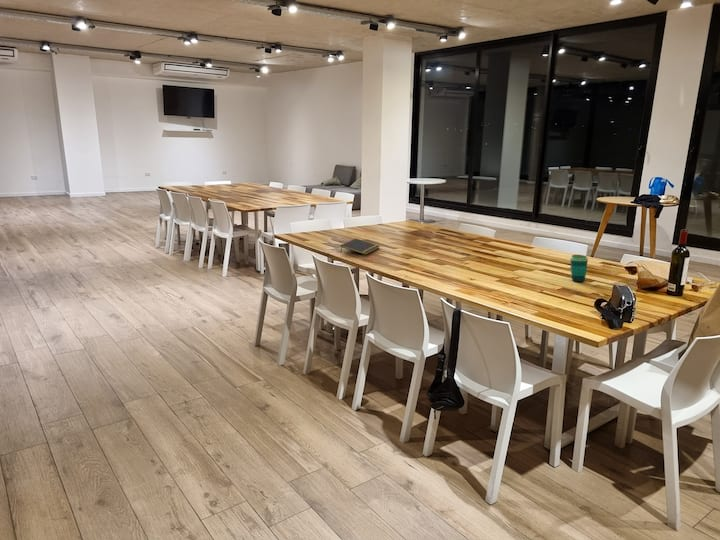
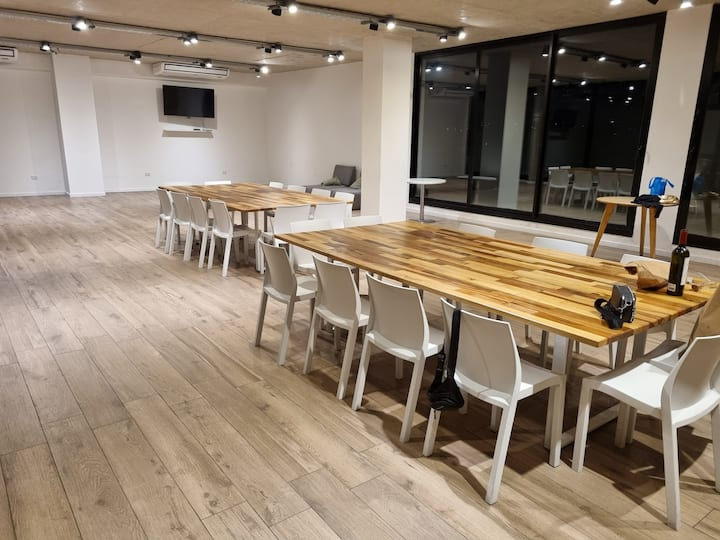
- notepad (360, 246)
- cup (578, 268)
